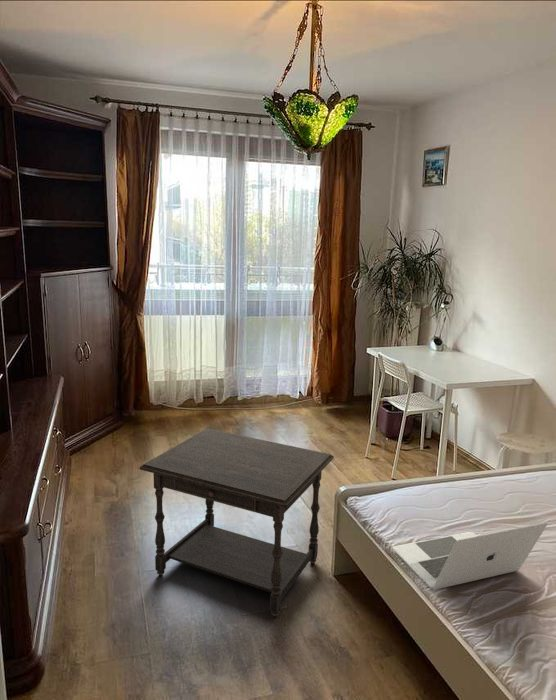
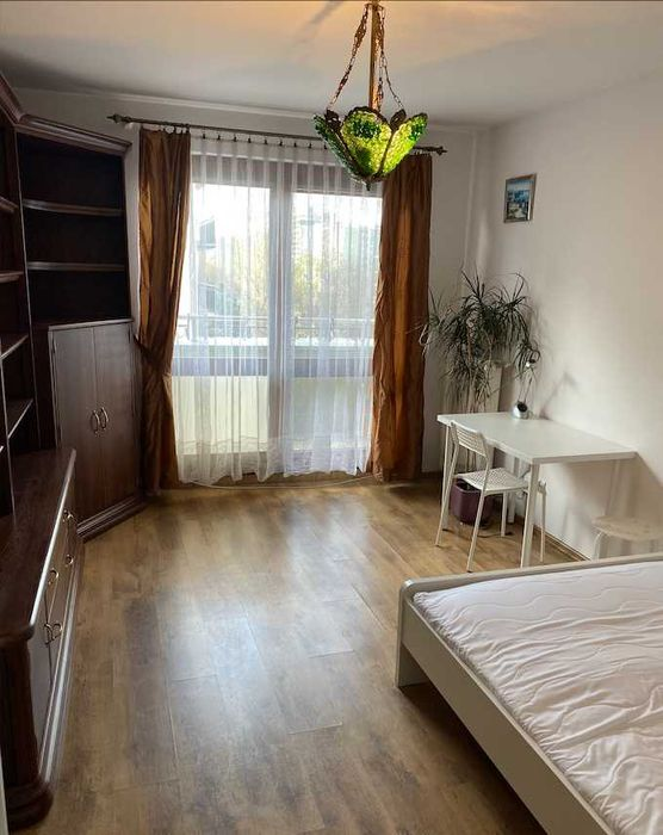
- laptop (464, 536)
- side table (241, 508)
